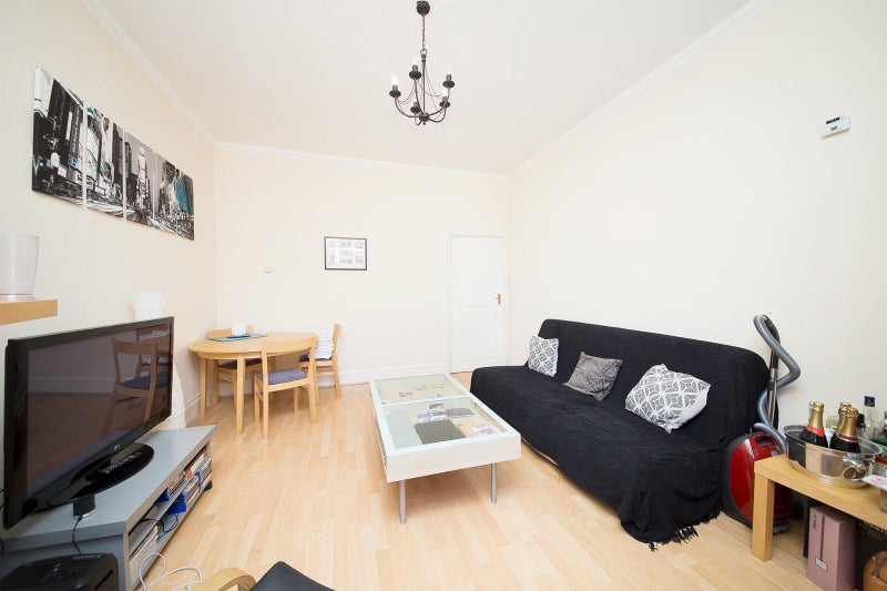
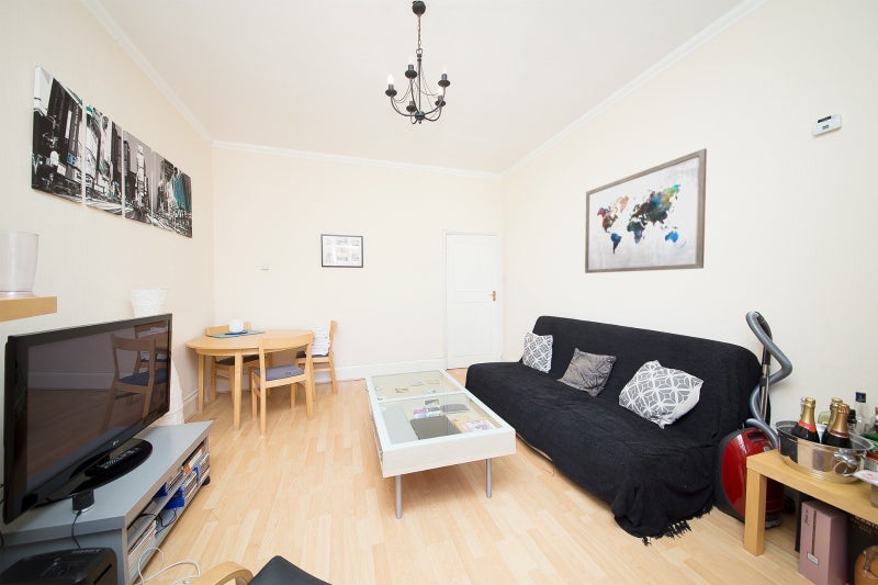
+ wall art (633, 223)
